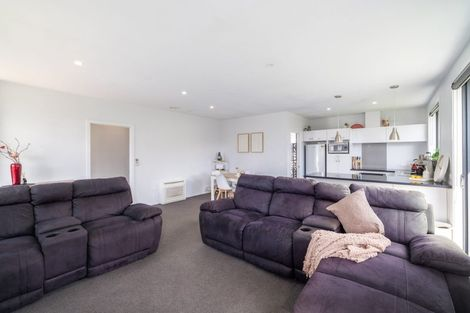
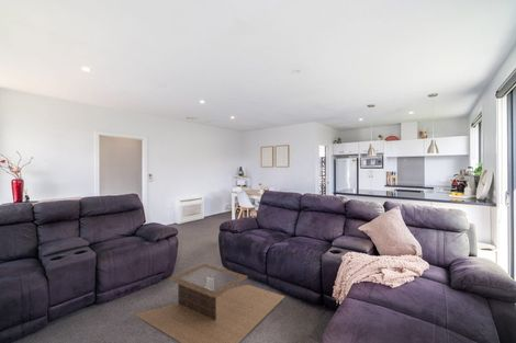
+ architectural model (209, 285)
